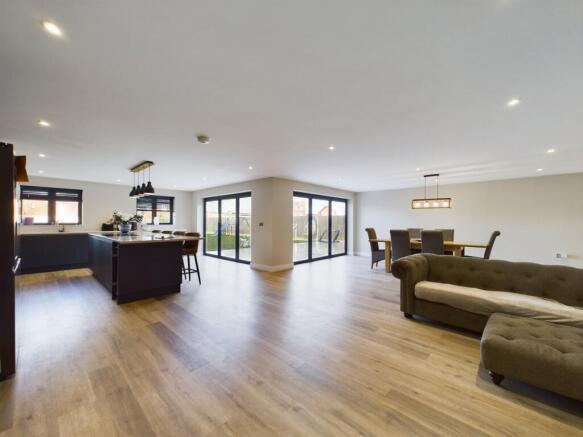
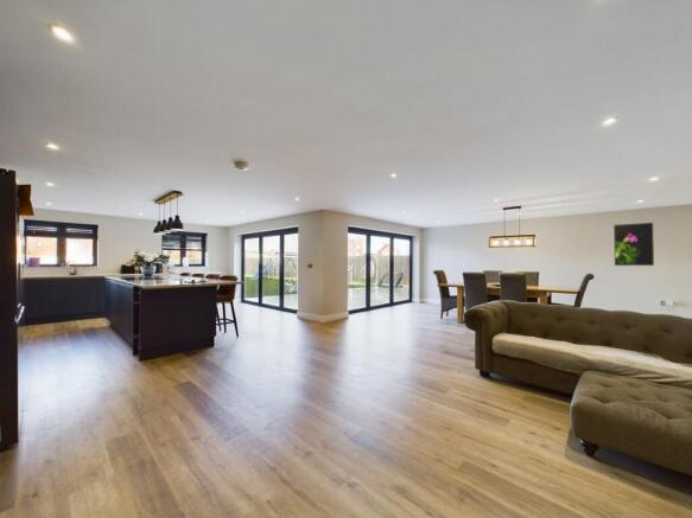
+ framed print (633, 244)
